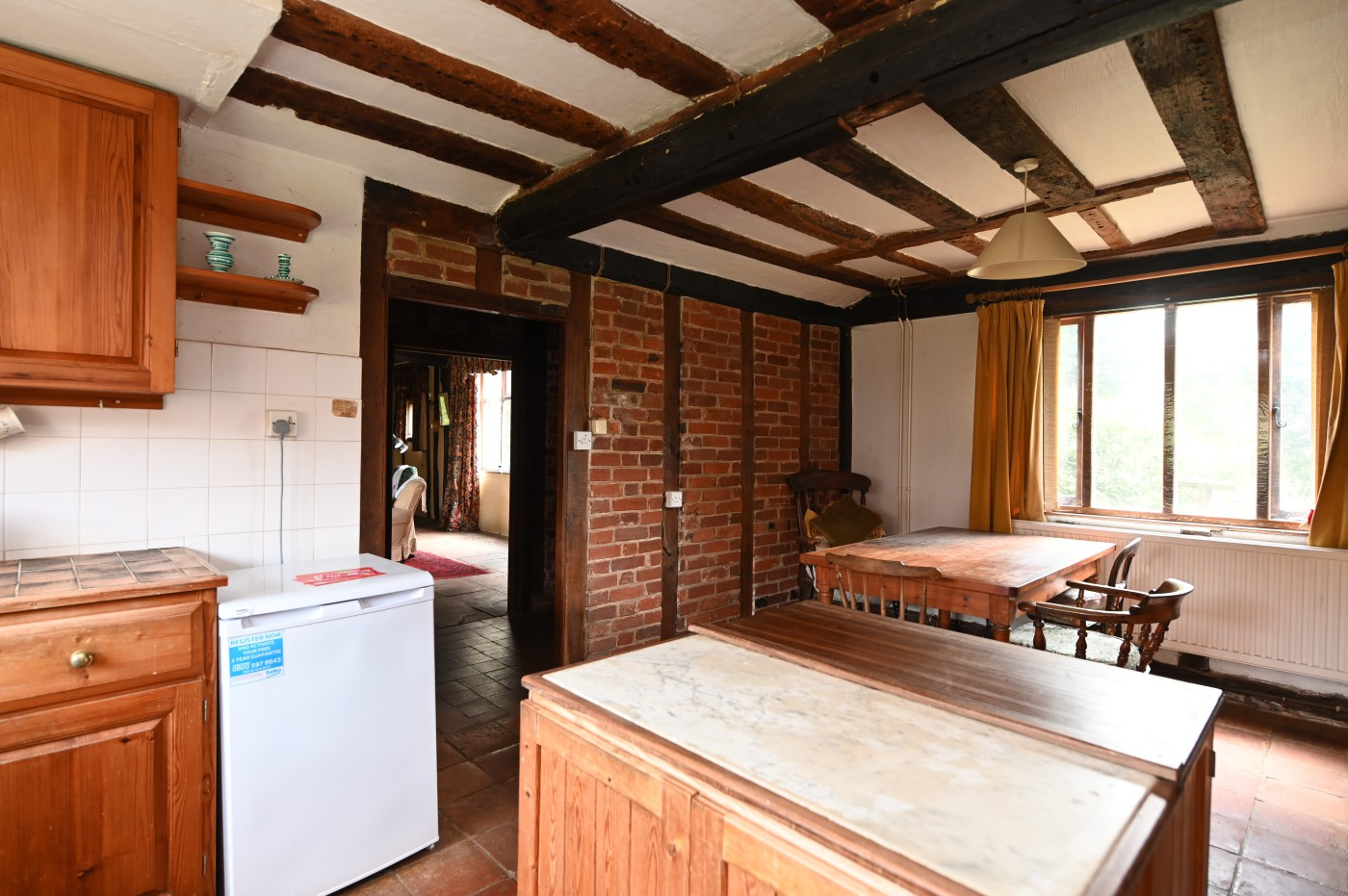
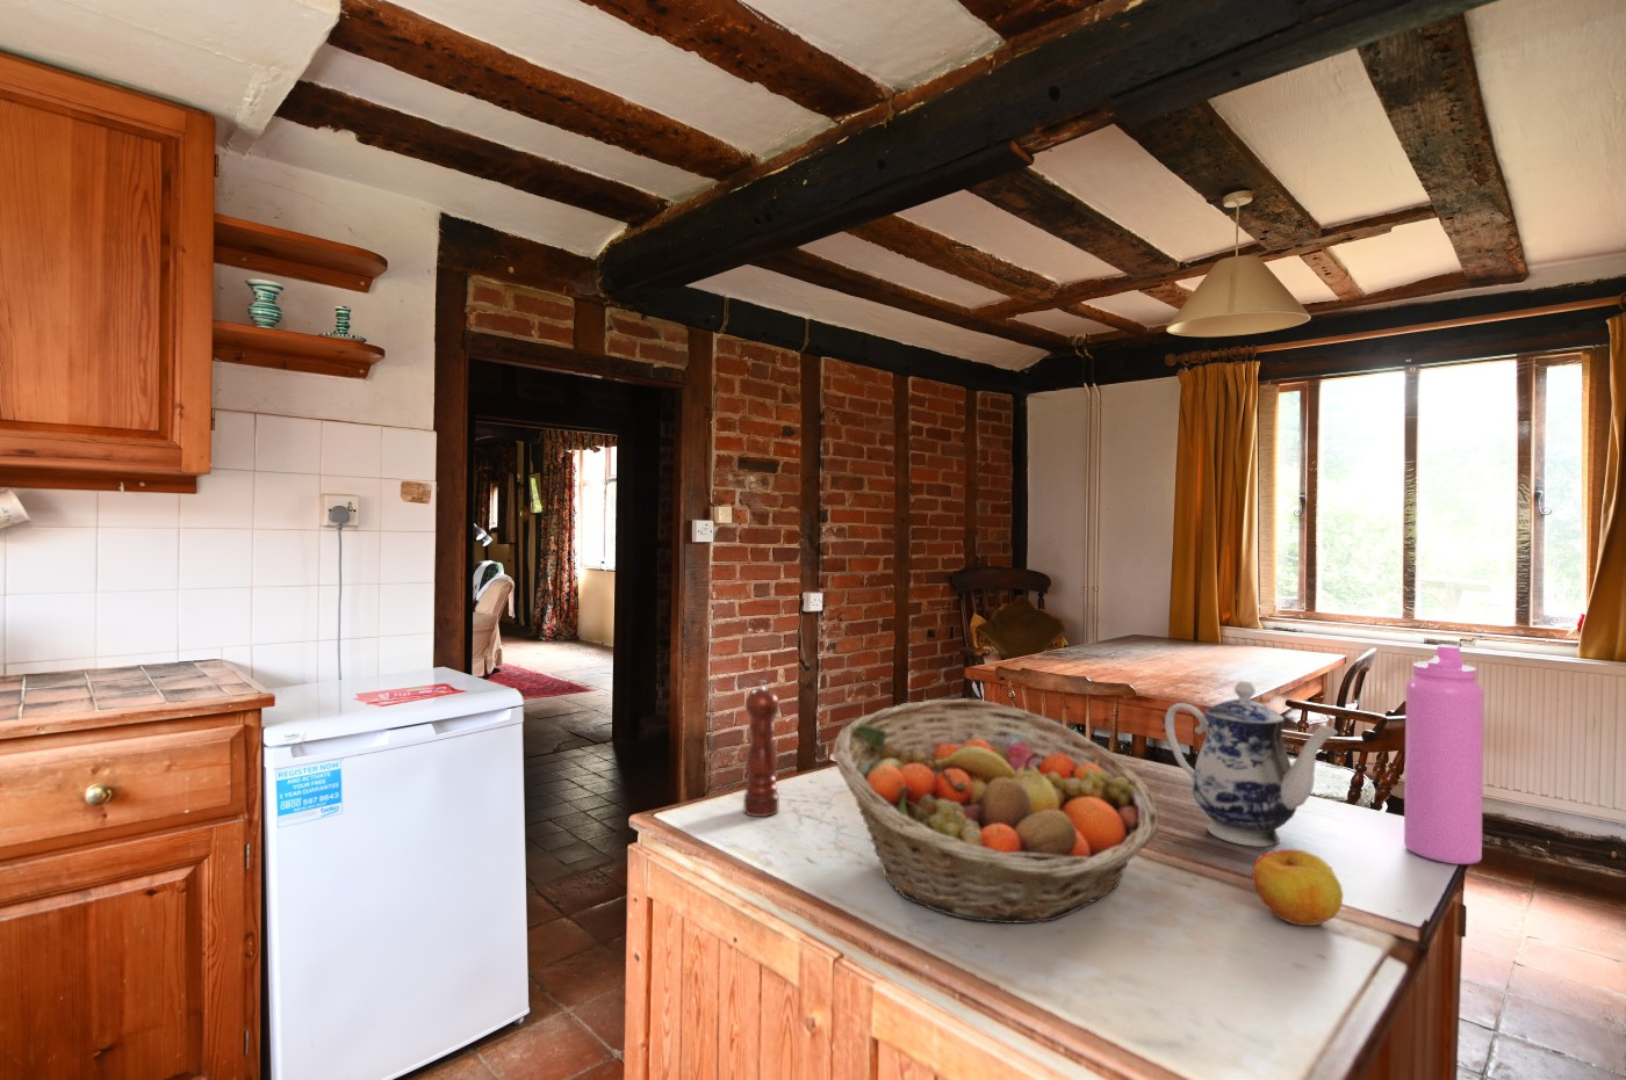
+ pepper mill (761, 745)
+ water bottle (1443, 750)
+ fruit basket (994, 796)
+ teapot (1244, 757)
+ apple (1295, 885)
